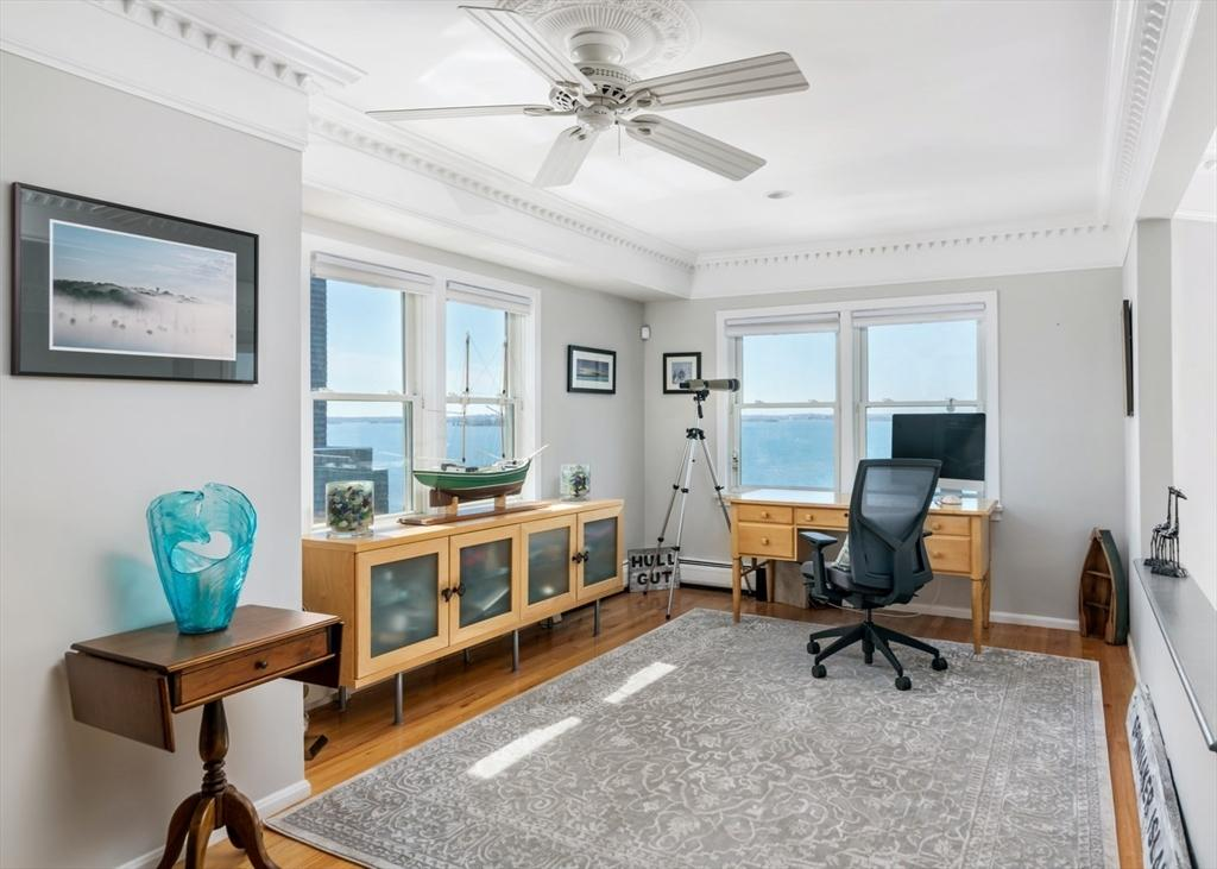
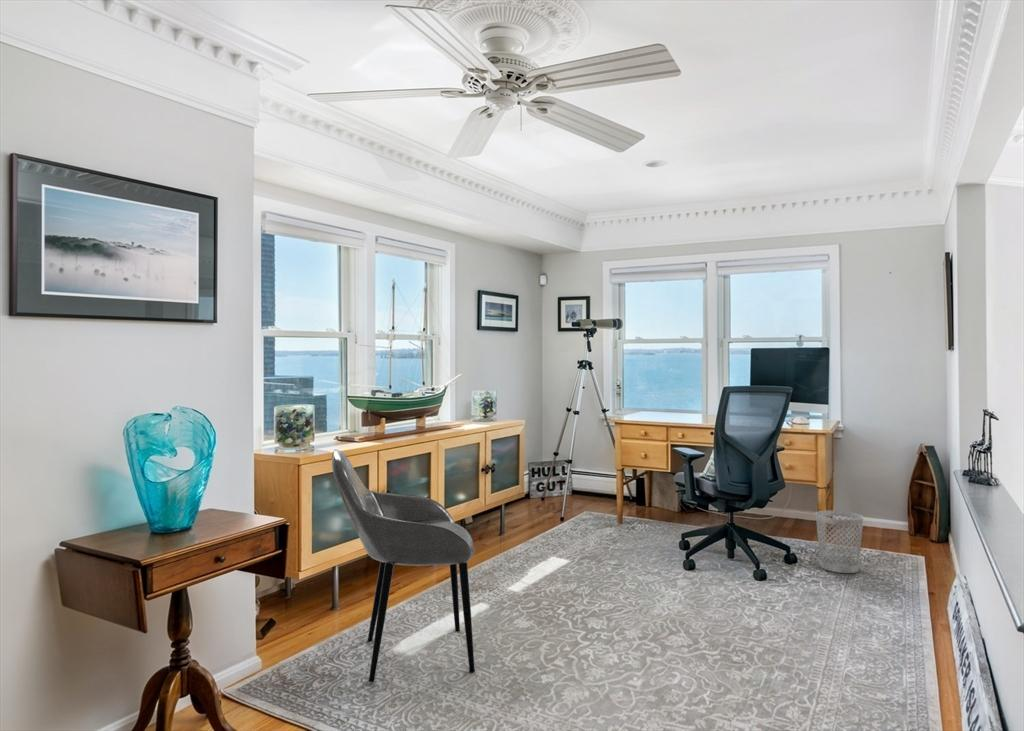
+ armchair (404, 552)
+ wastebasket (839, 541)
